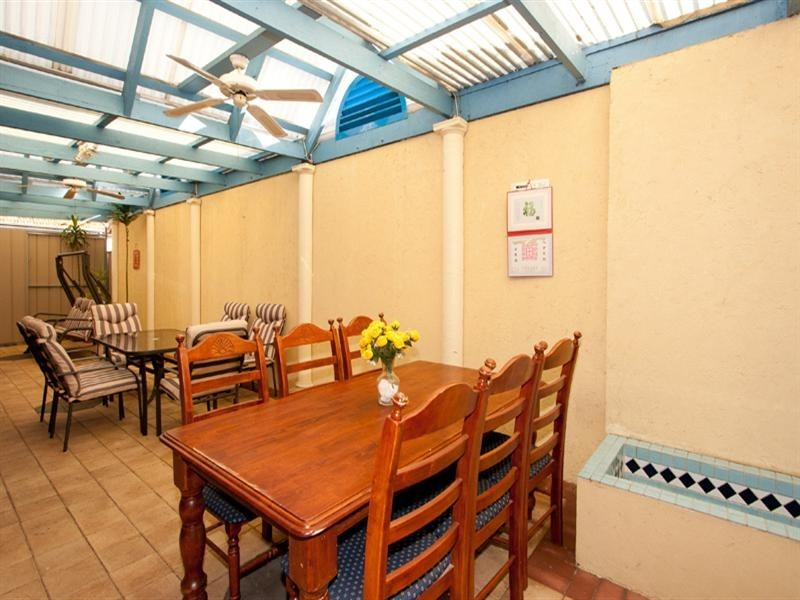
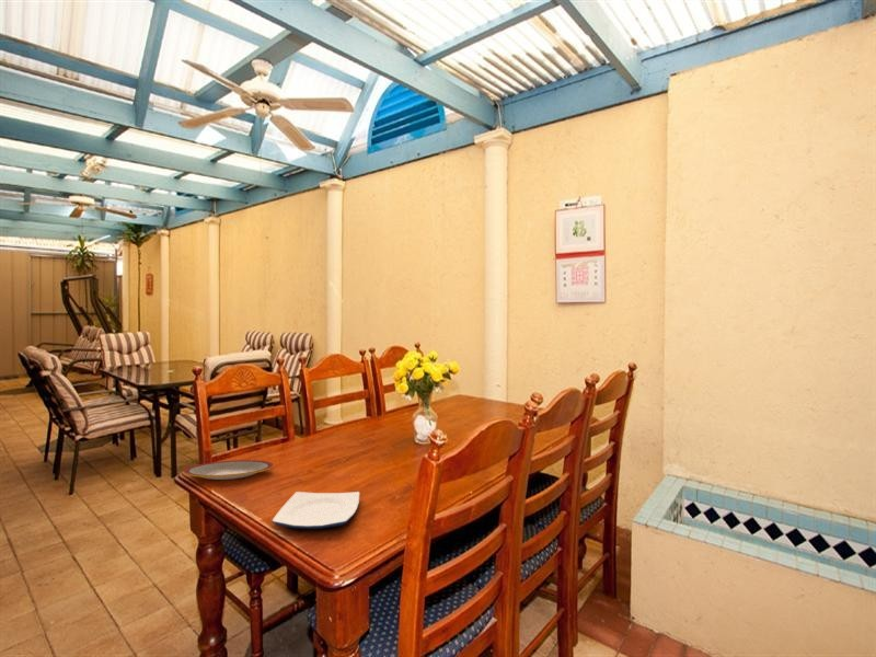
+ plate (229, 471)
+ plate (319, 510)
